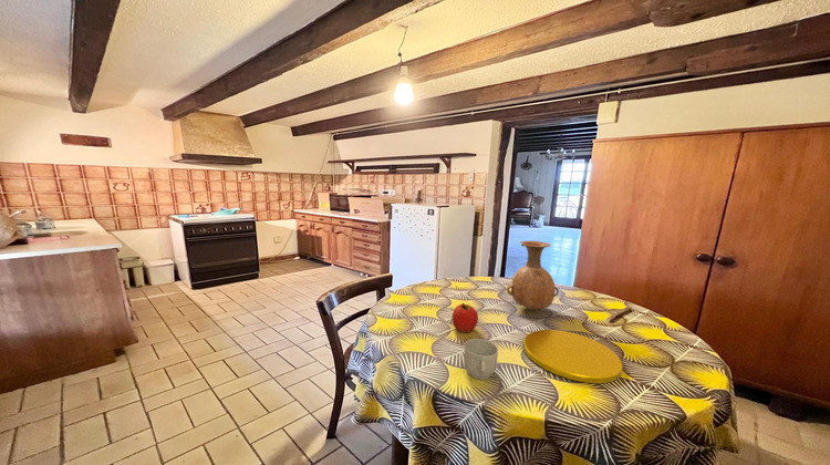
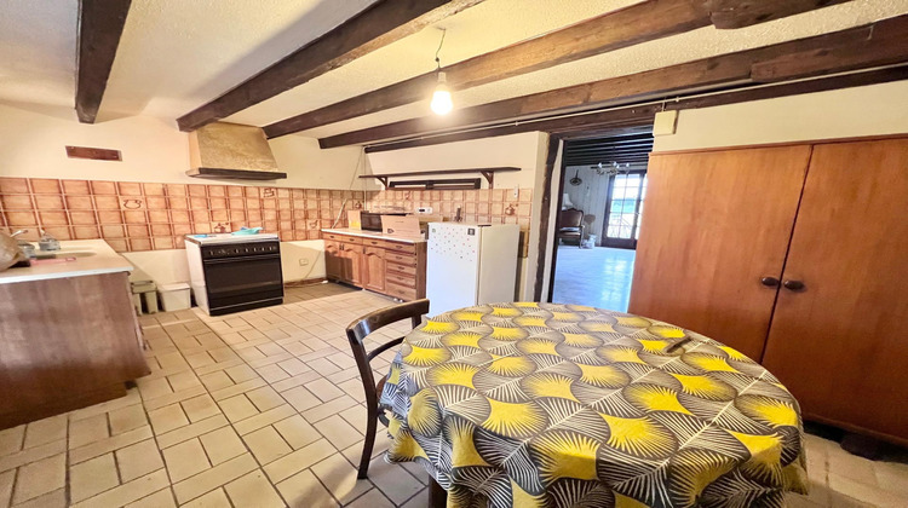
- apple (465, 317)
- mug (480, 362)
- vase (533, 277)
- plate (569, 352)
